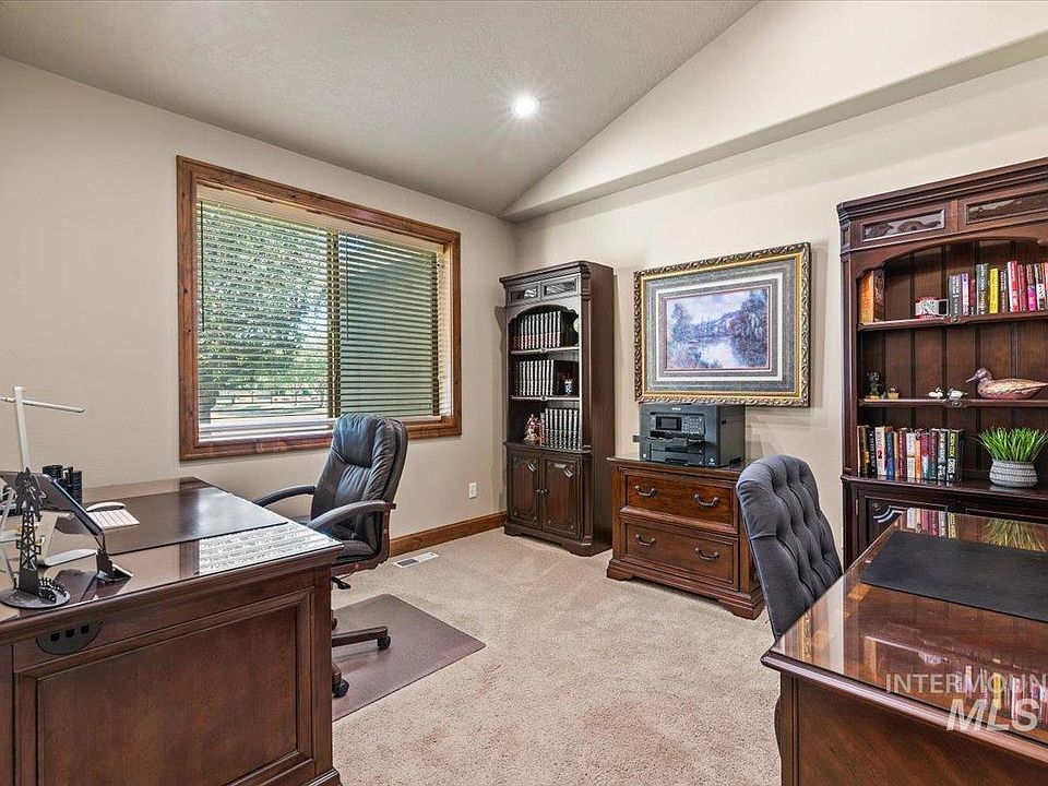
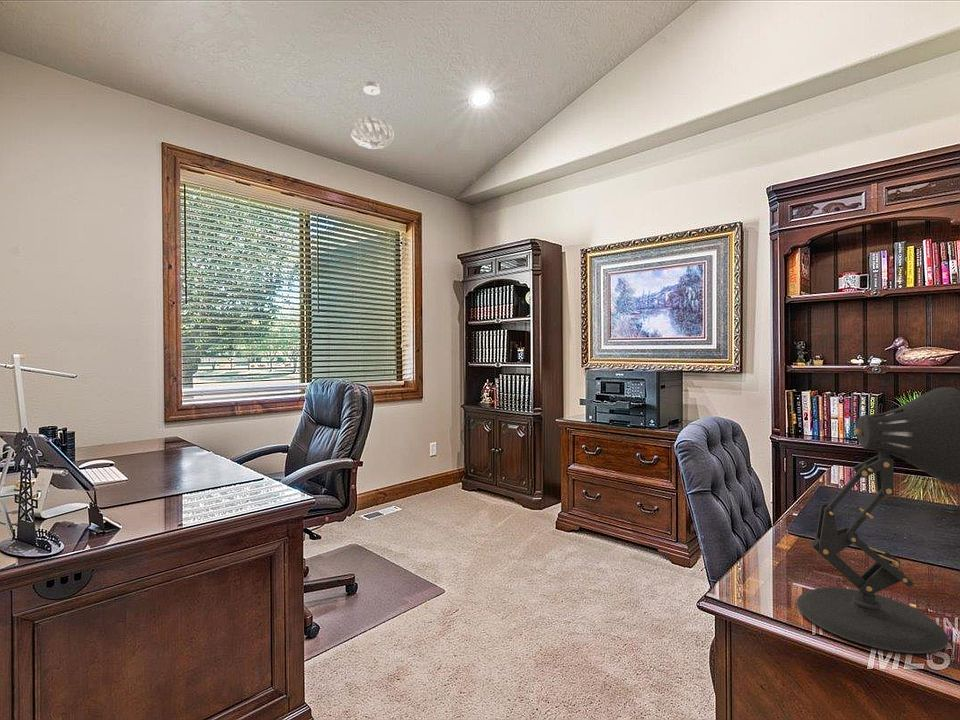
+ desk lamp (872, 503)
+ pendant light (372, 118)
